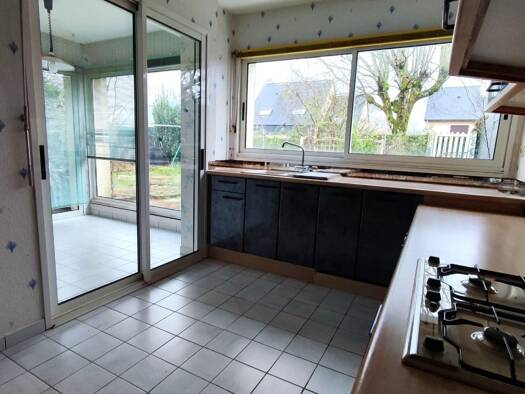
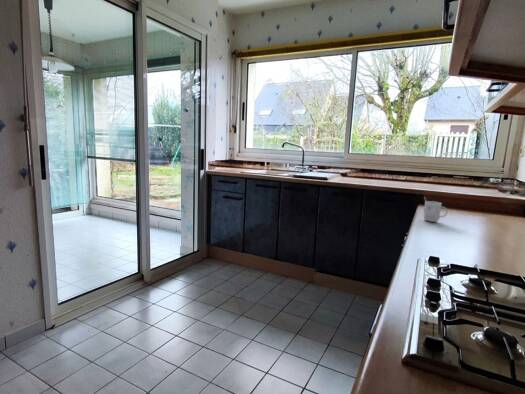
+ mug (435, 209)
